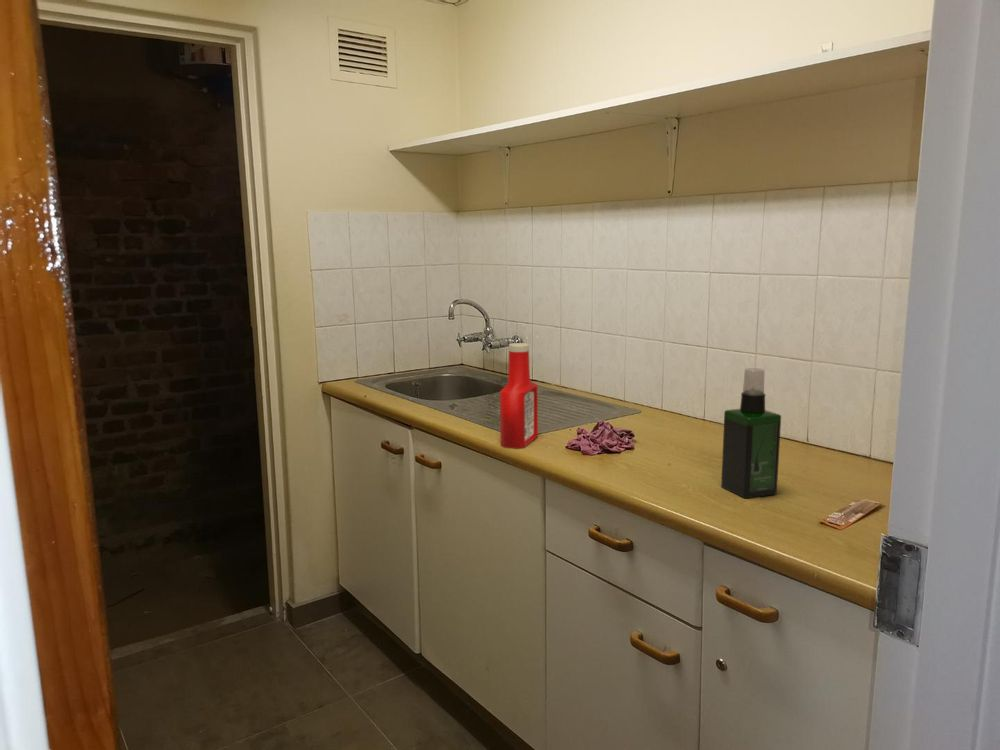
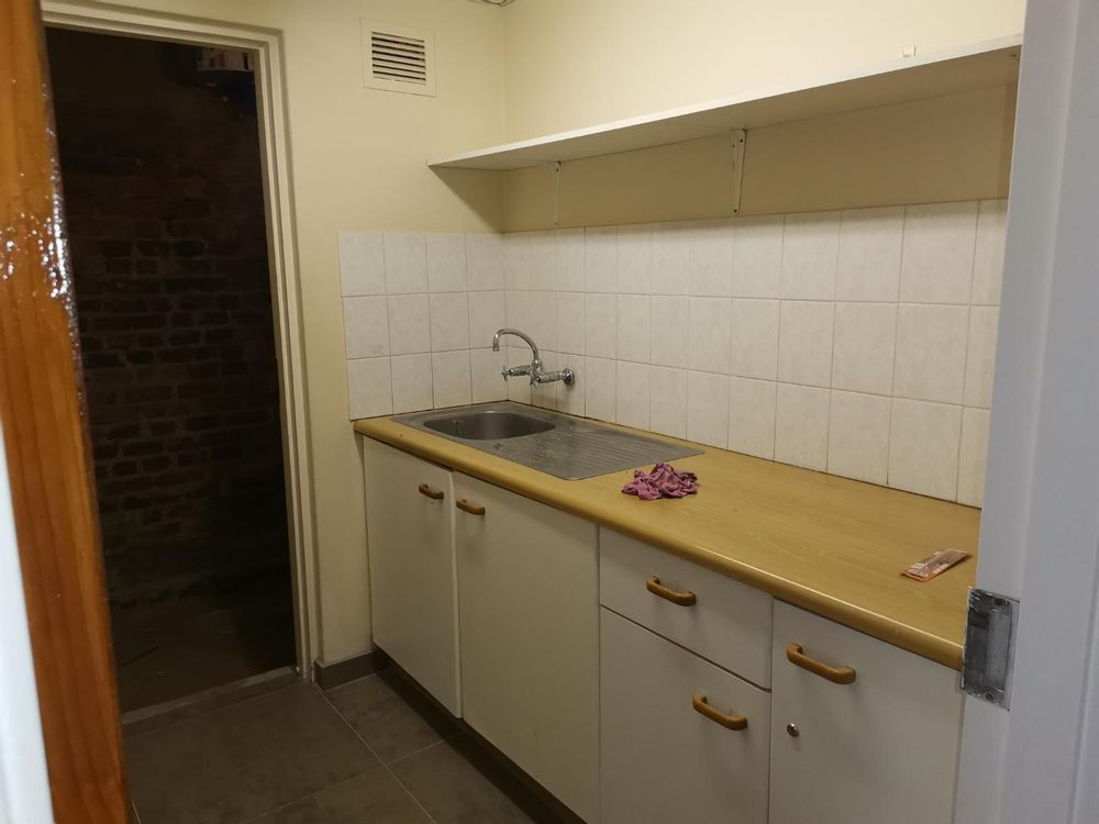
- spray bottle (751, 430)
- soap bottle (519, 393)
